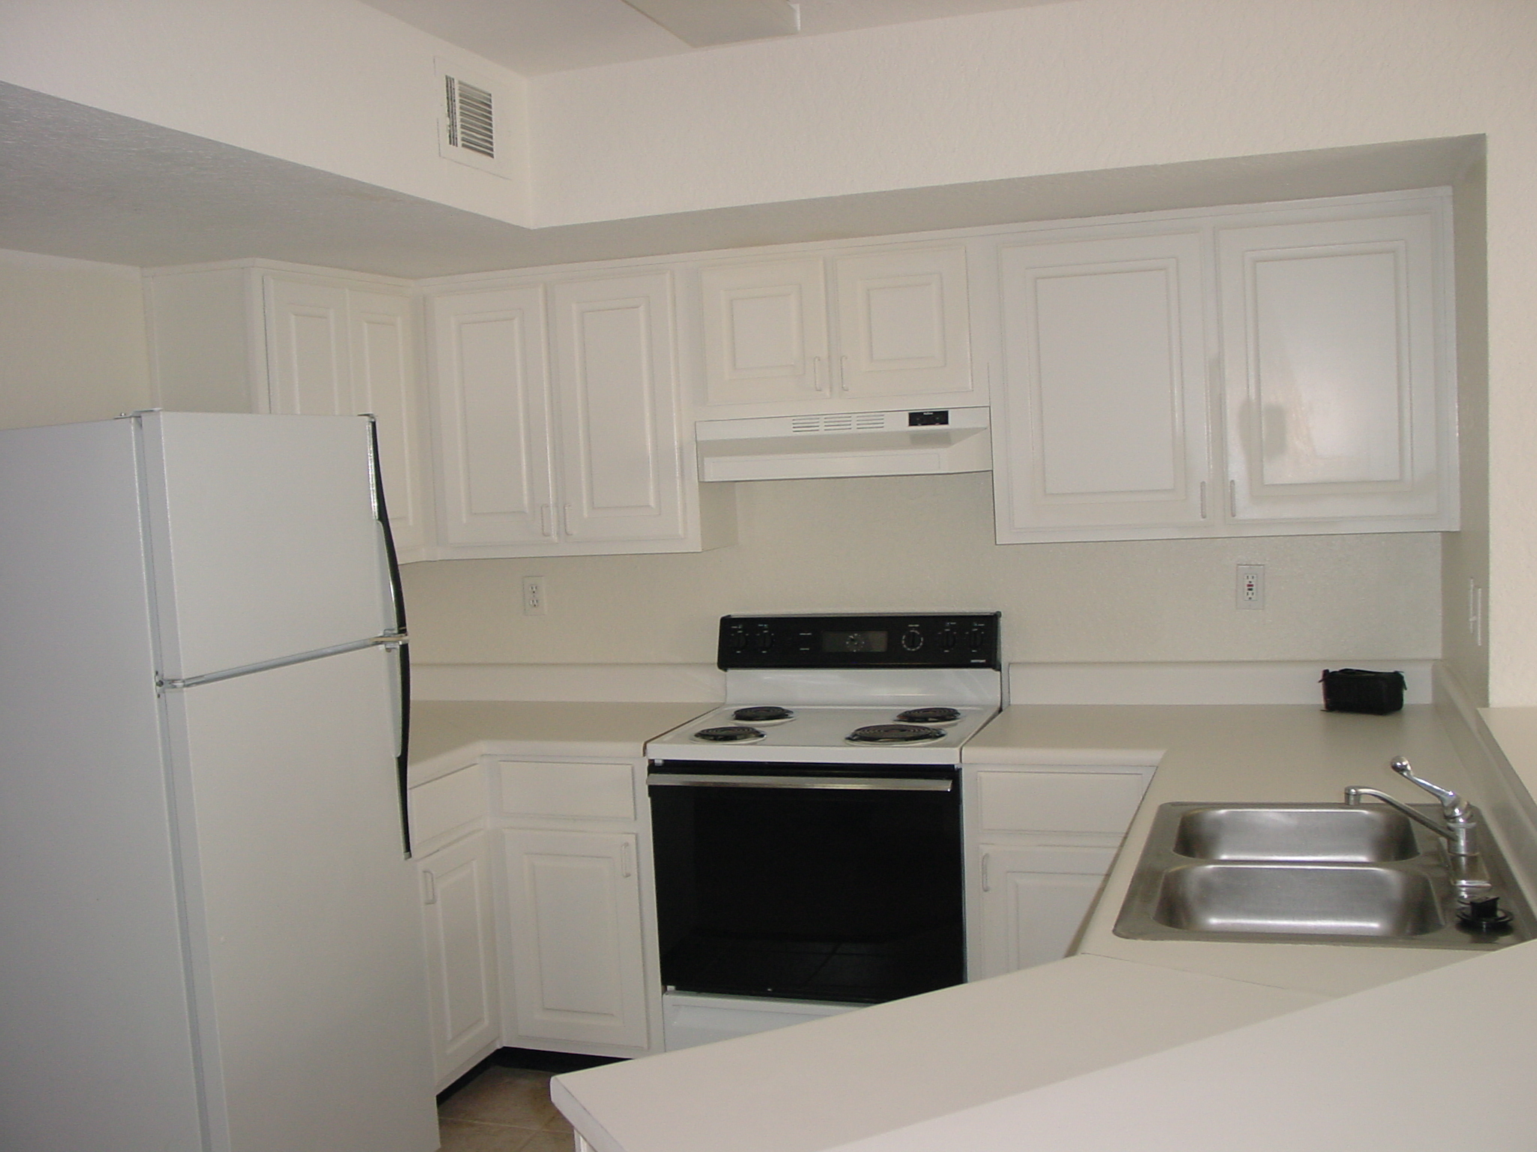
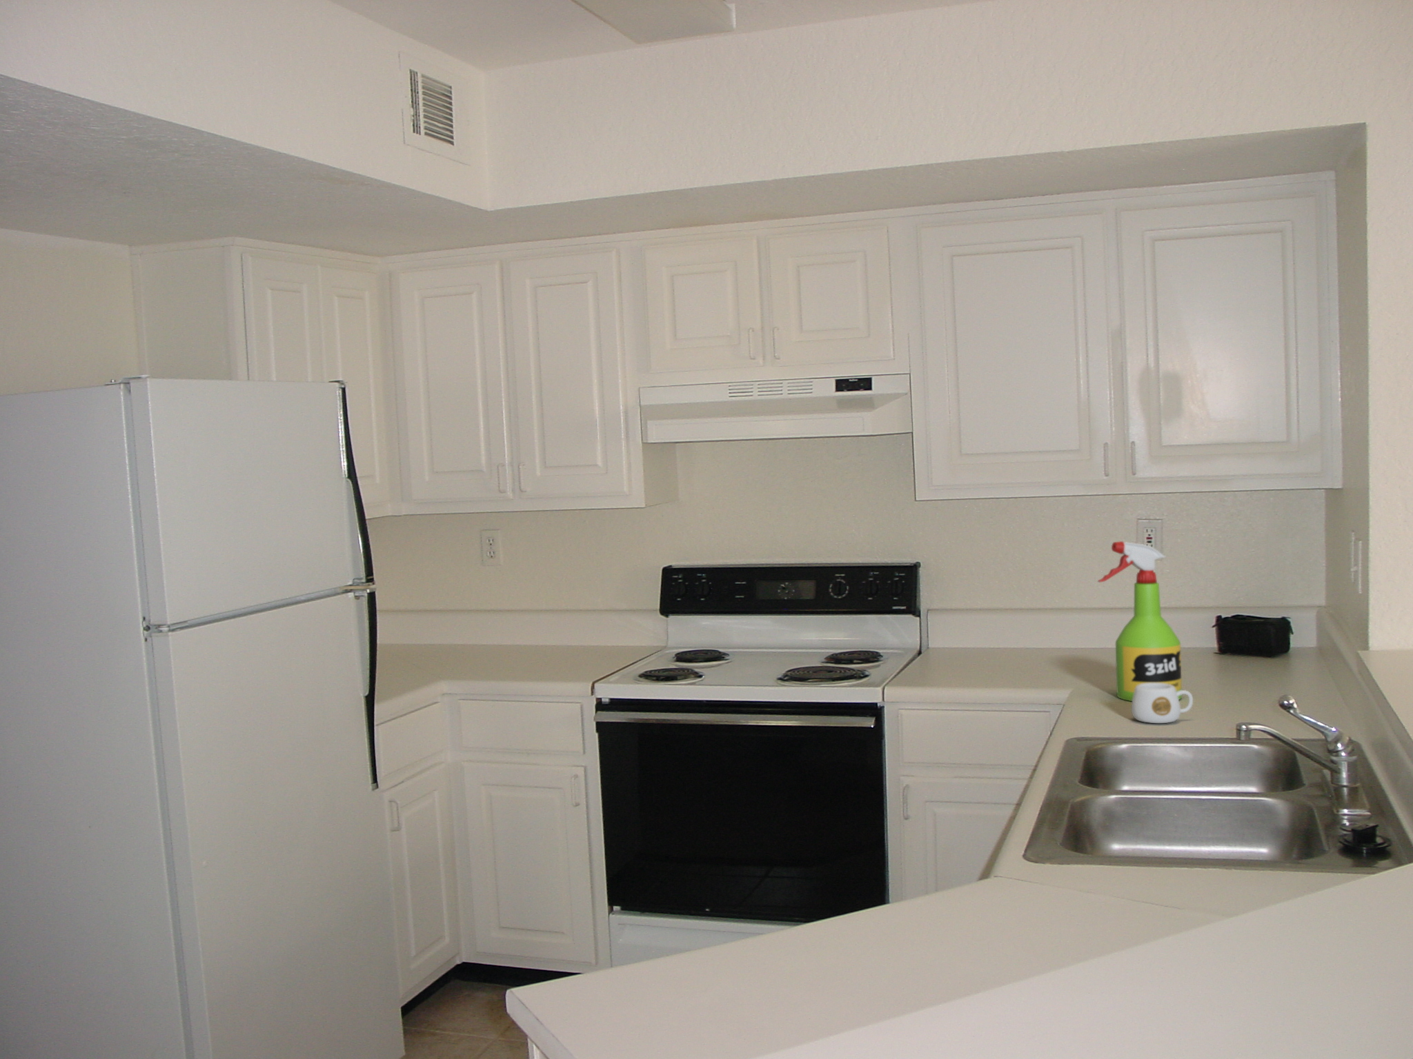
+ mug (1162, 703)
+ spray bottle (1138, 620)
